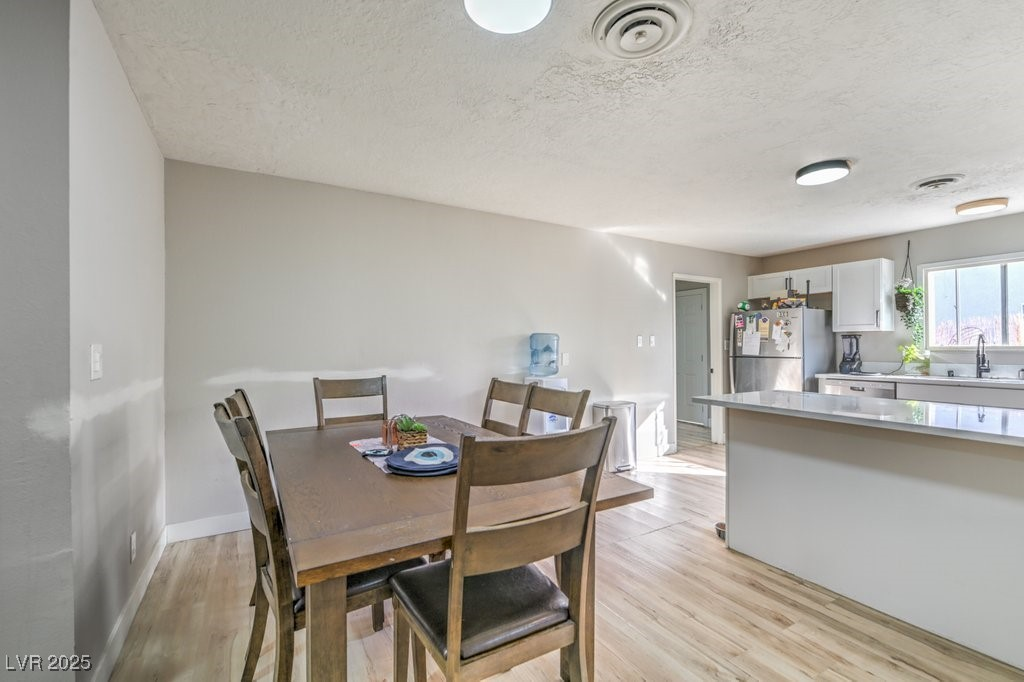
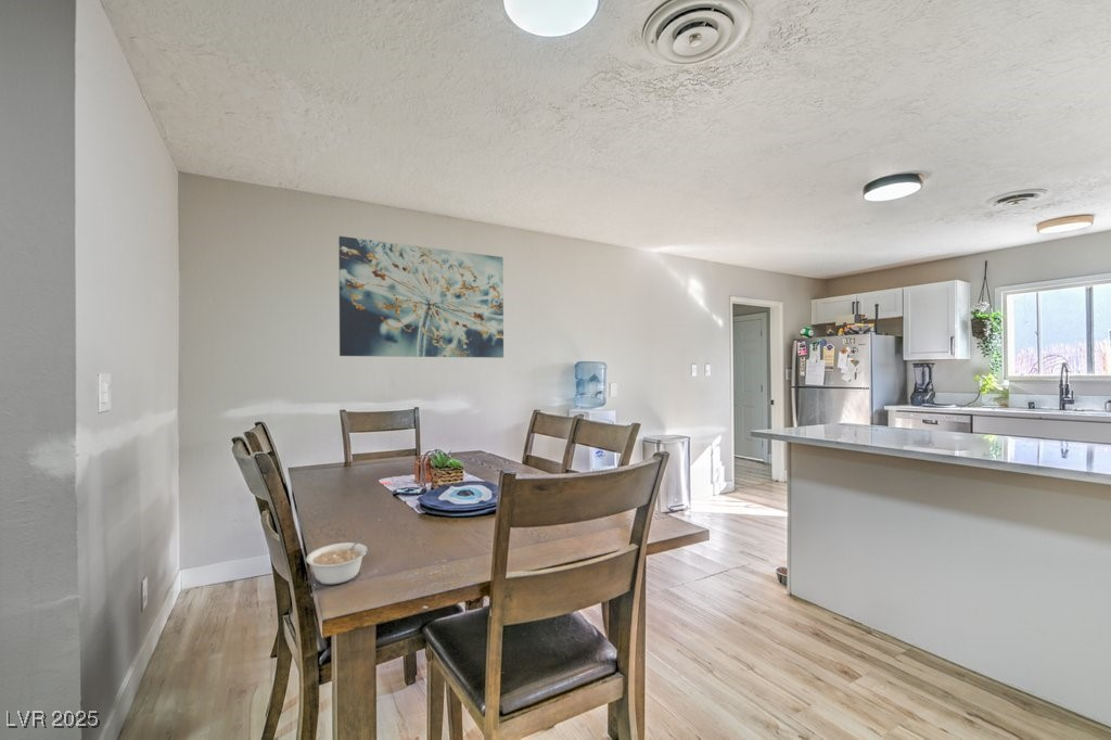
+ wall art (427, 302)
+ legume (337, 561)
